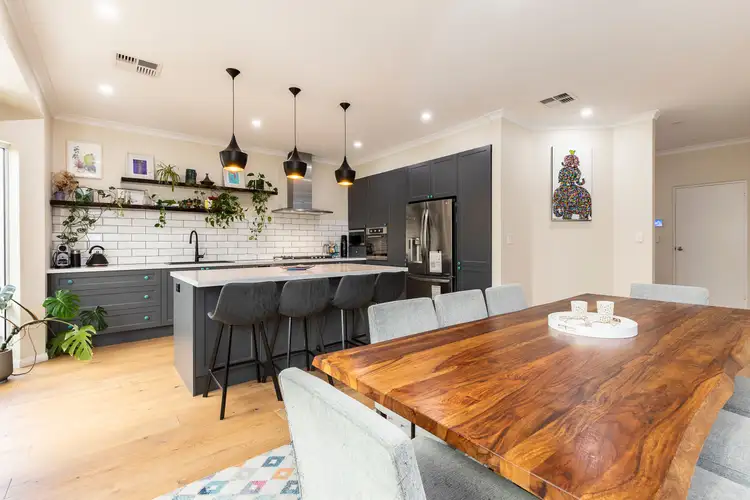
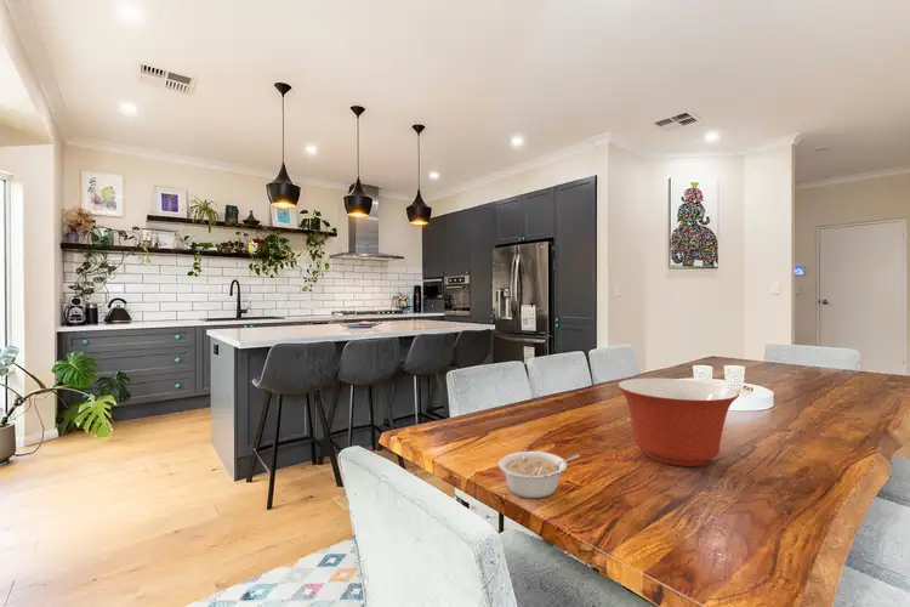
+ legume (534, 471)
+ mixing bowl (675, 421)
